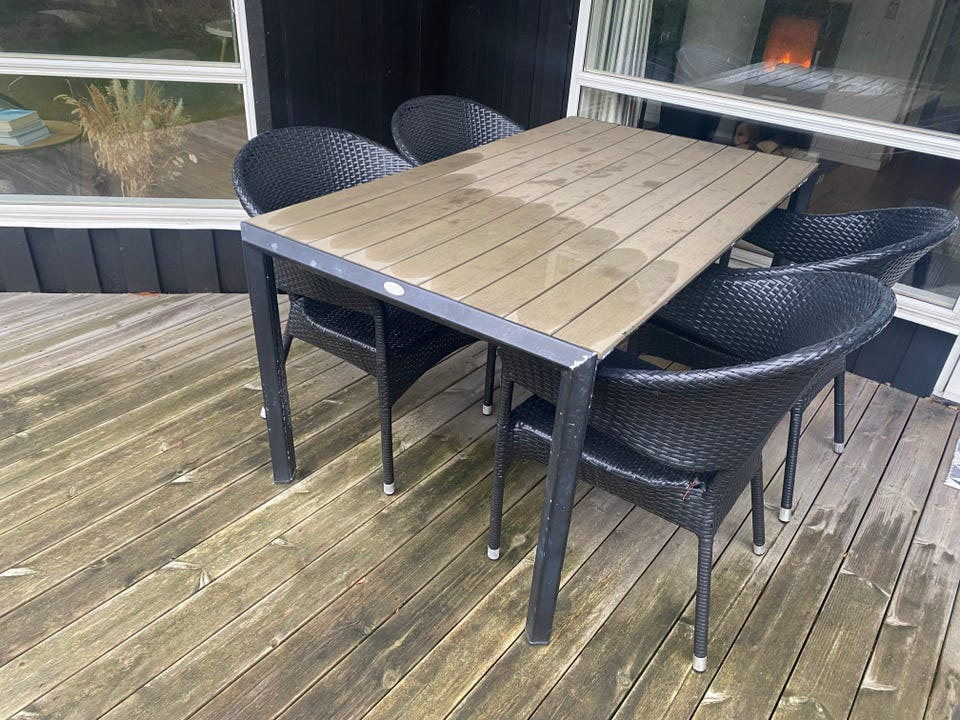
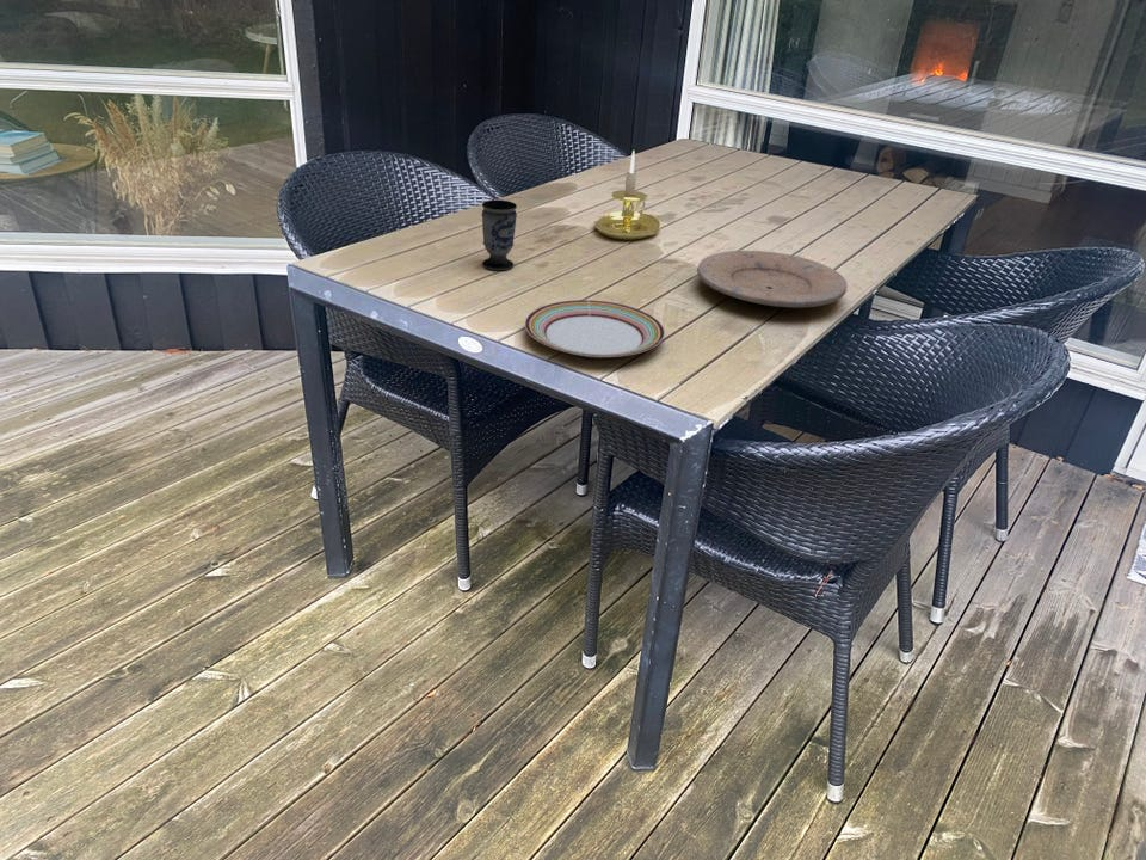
+ plate (593, 331)
+ candle holder (631, 190)
+ plate (770, 282)
+ cup (498, 234)
